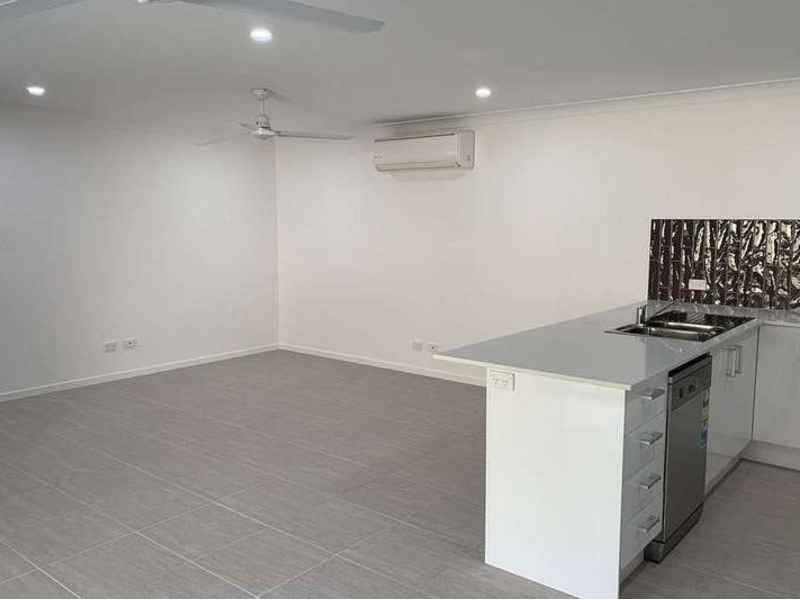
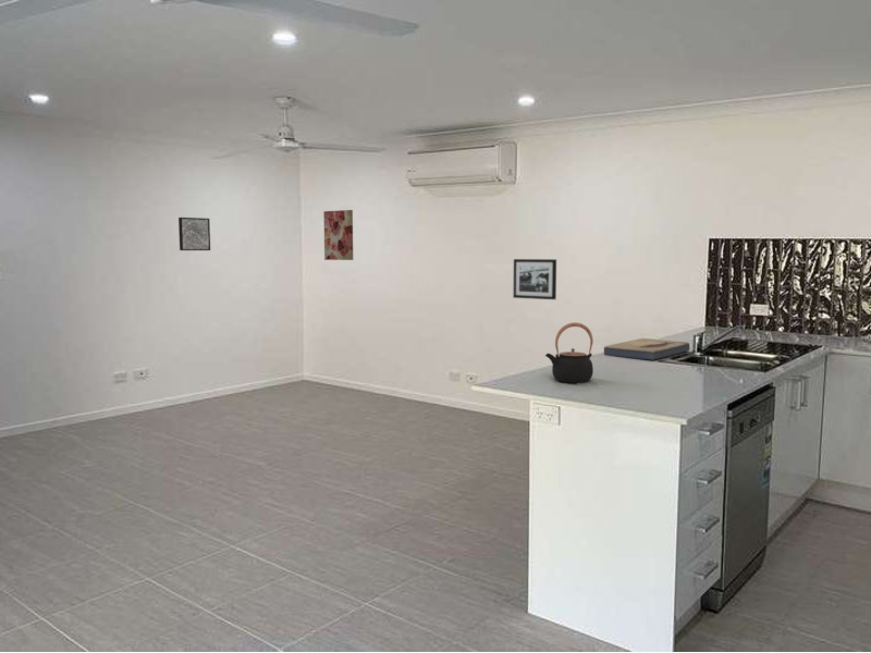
+ teapot (568, 352)
+ fish fossil (647, 348)
+ picture frame (533, 279)
+ wall art (338, 235)
+ wall art (194, 234)
